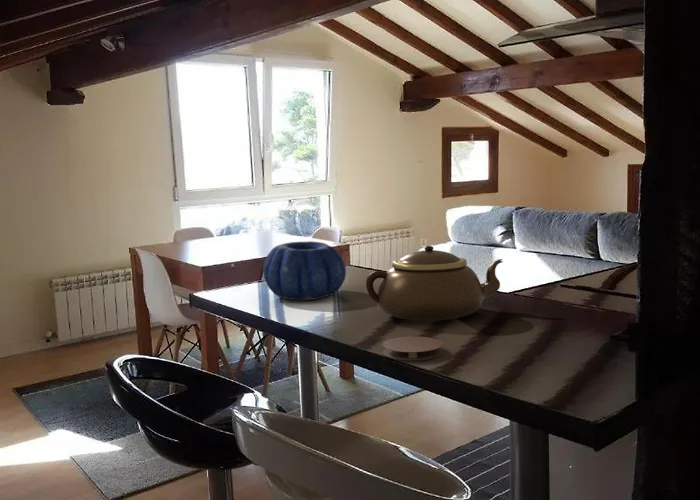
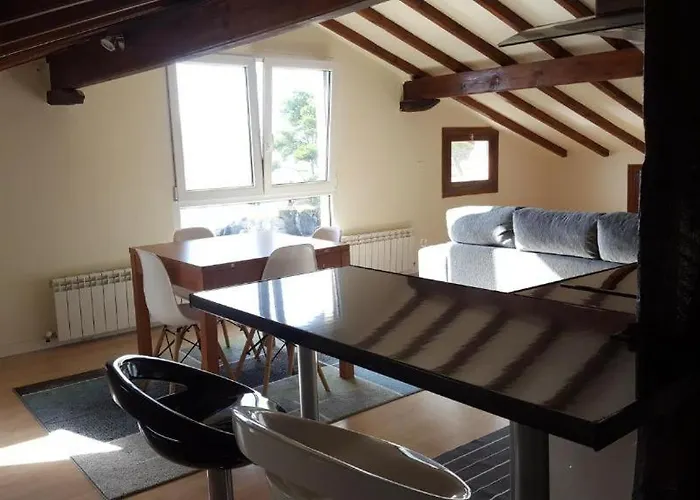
- coaster (412, 347)
- teapot (431, 279)
- decorative bowl (304, 269)
